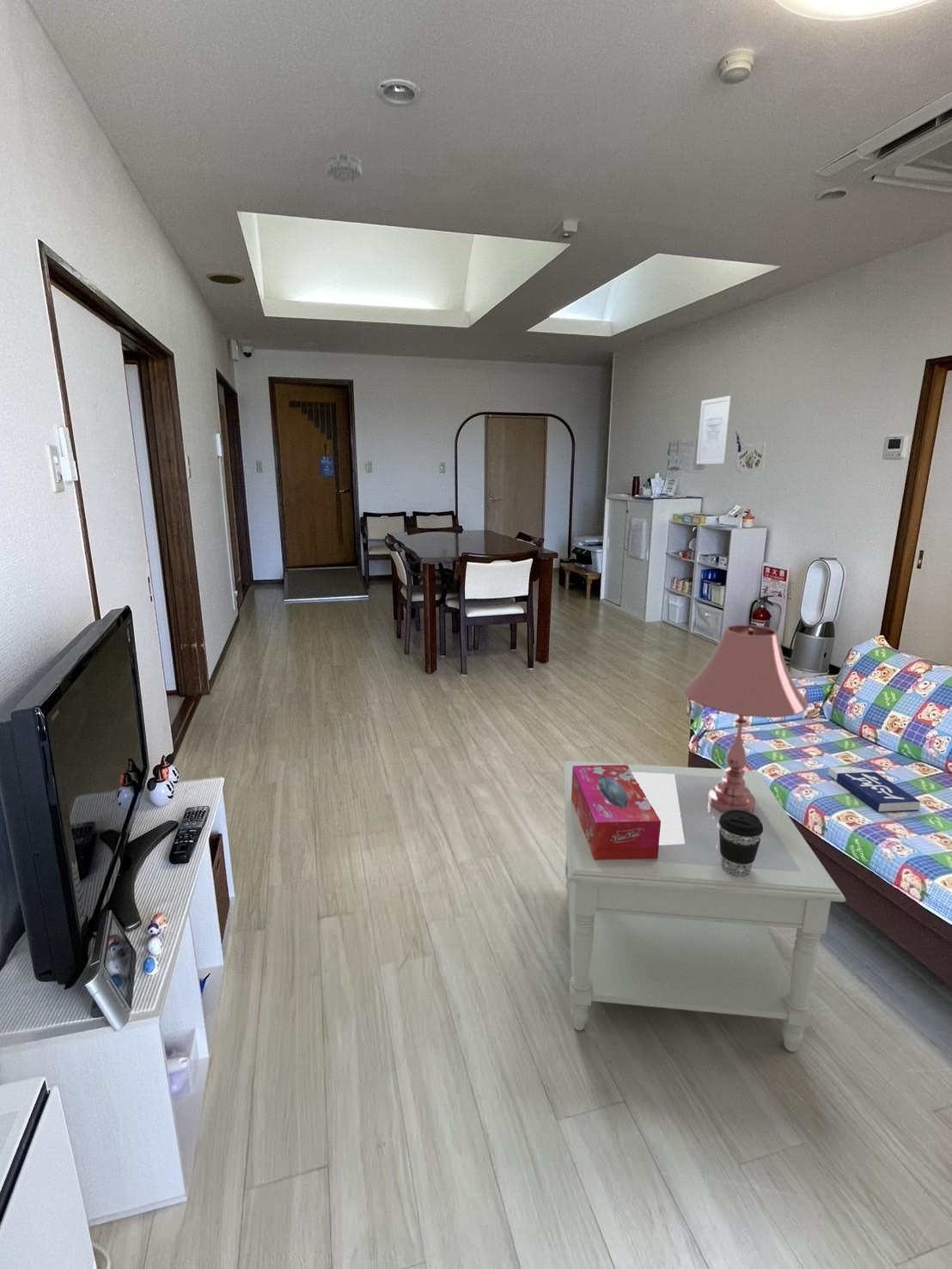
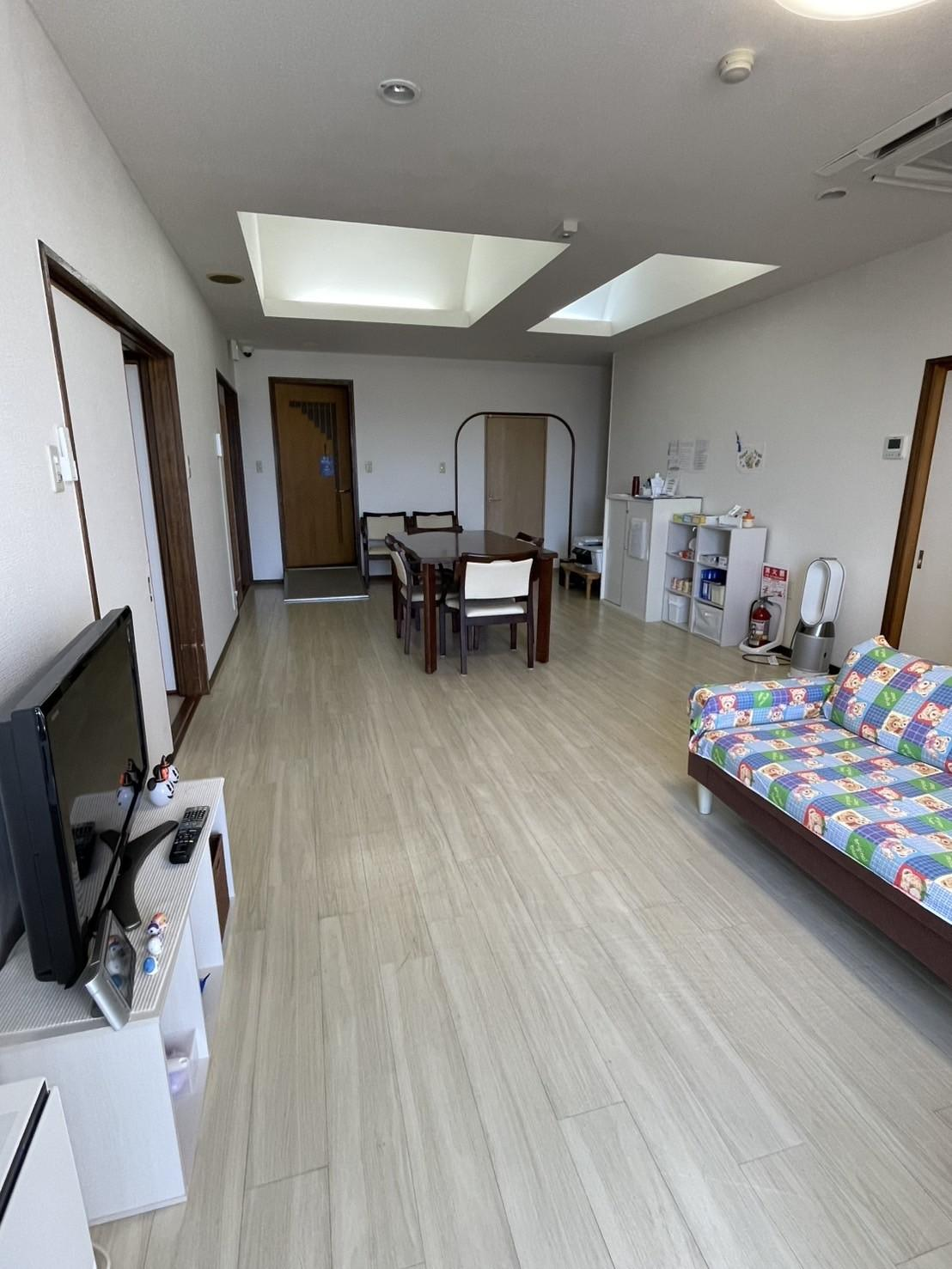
- smoke detector (344, 166)
- tissue box (612, 808)
- book (870, 787)
- wall art (713, 431)
- side table (671, 888)
- table lamp (741, 719)
- coffee cup (738, 843)
